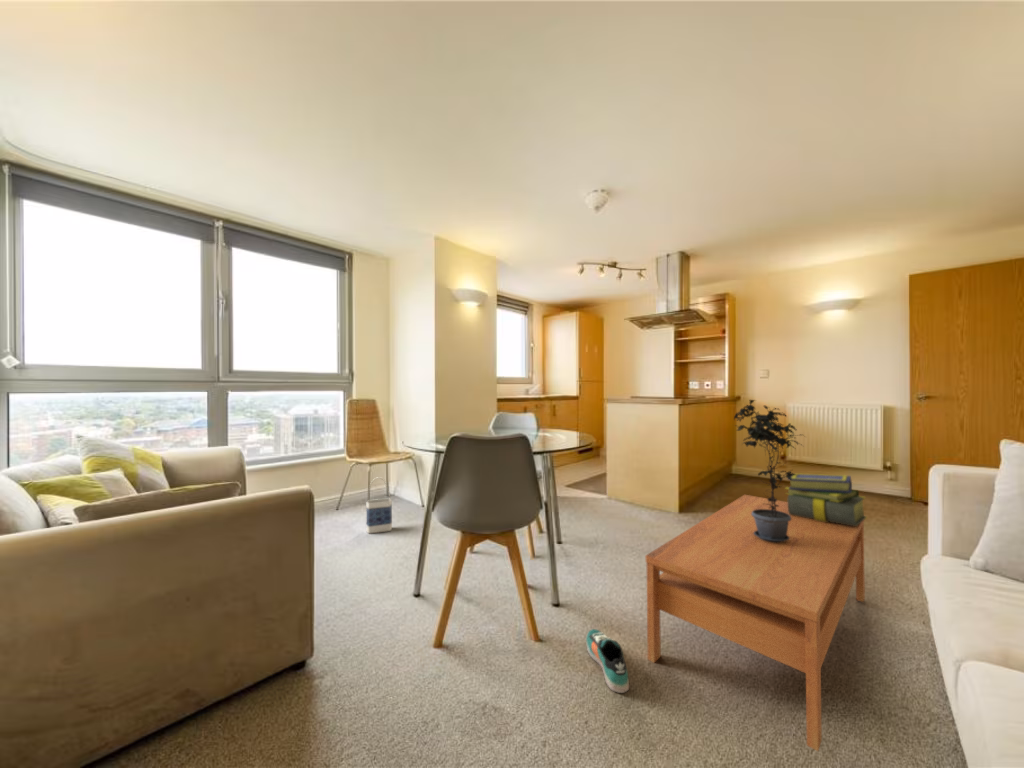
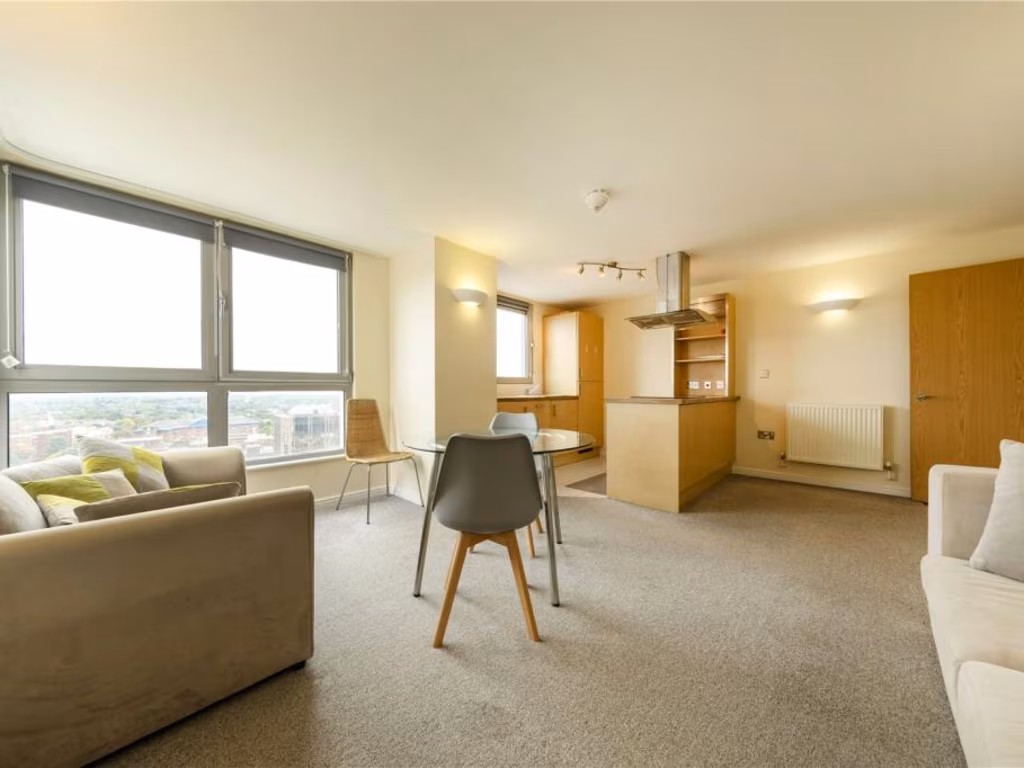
- stack of books (822, 495)
- sneaker (607, 649)
- coffee table (768, 579)
- bag (379, 503)
- potted plant (768, 468)
